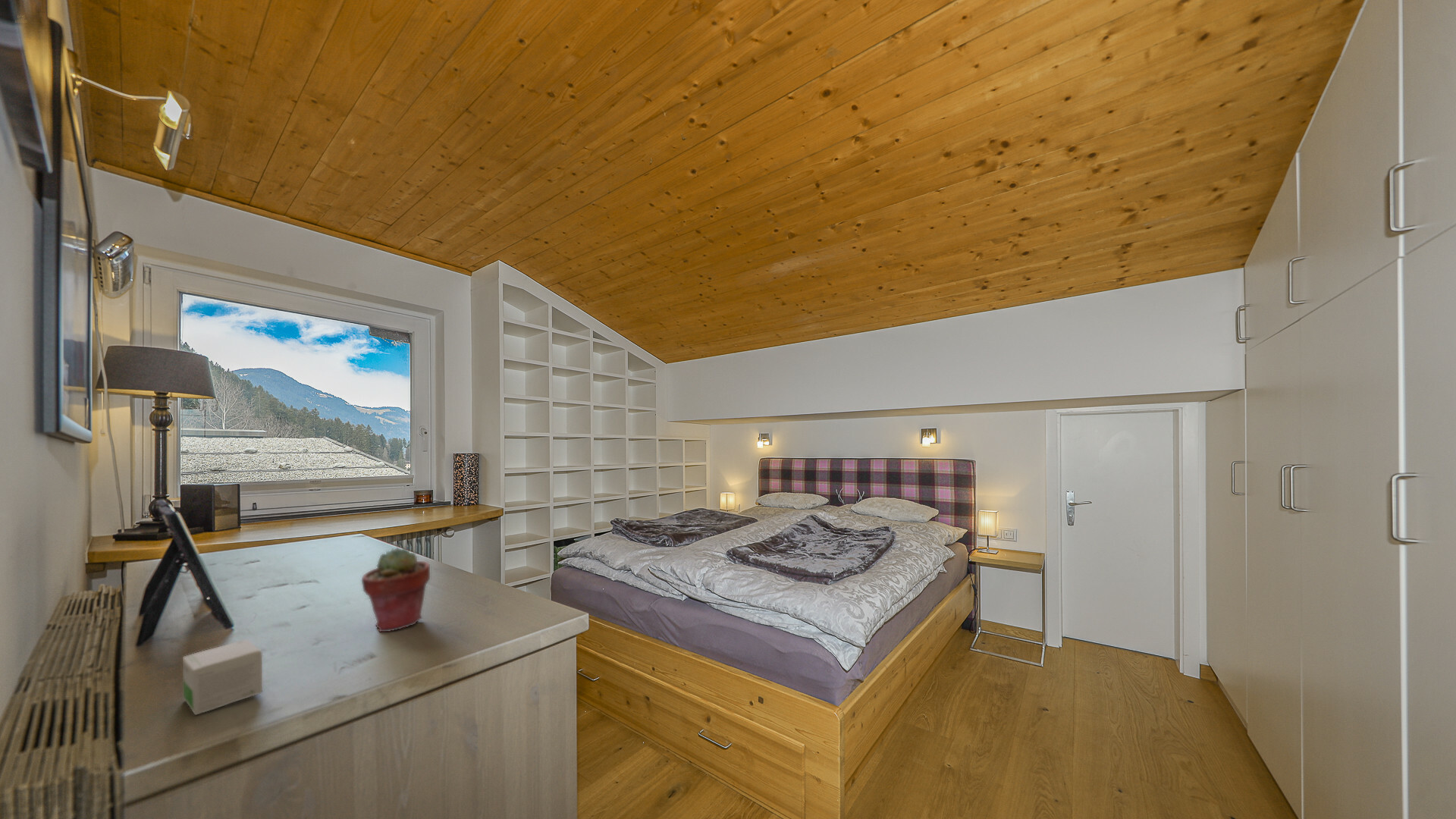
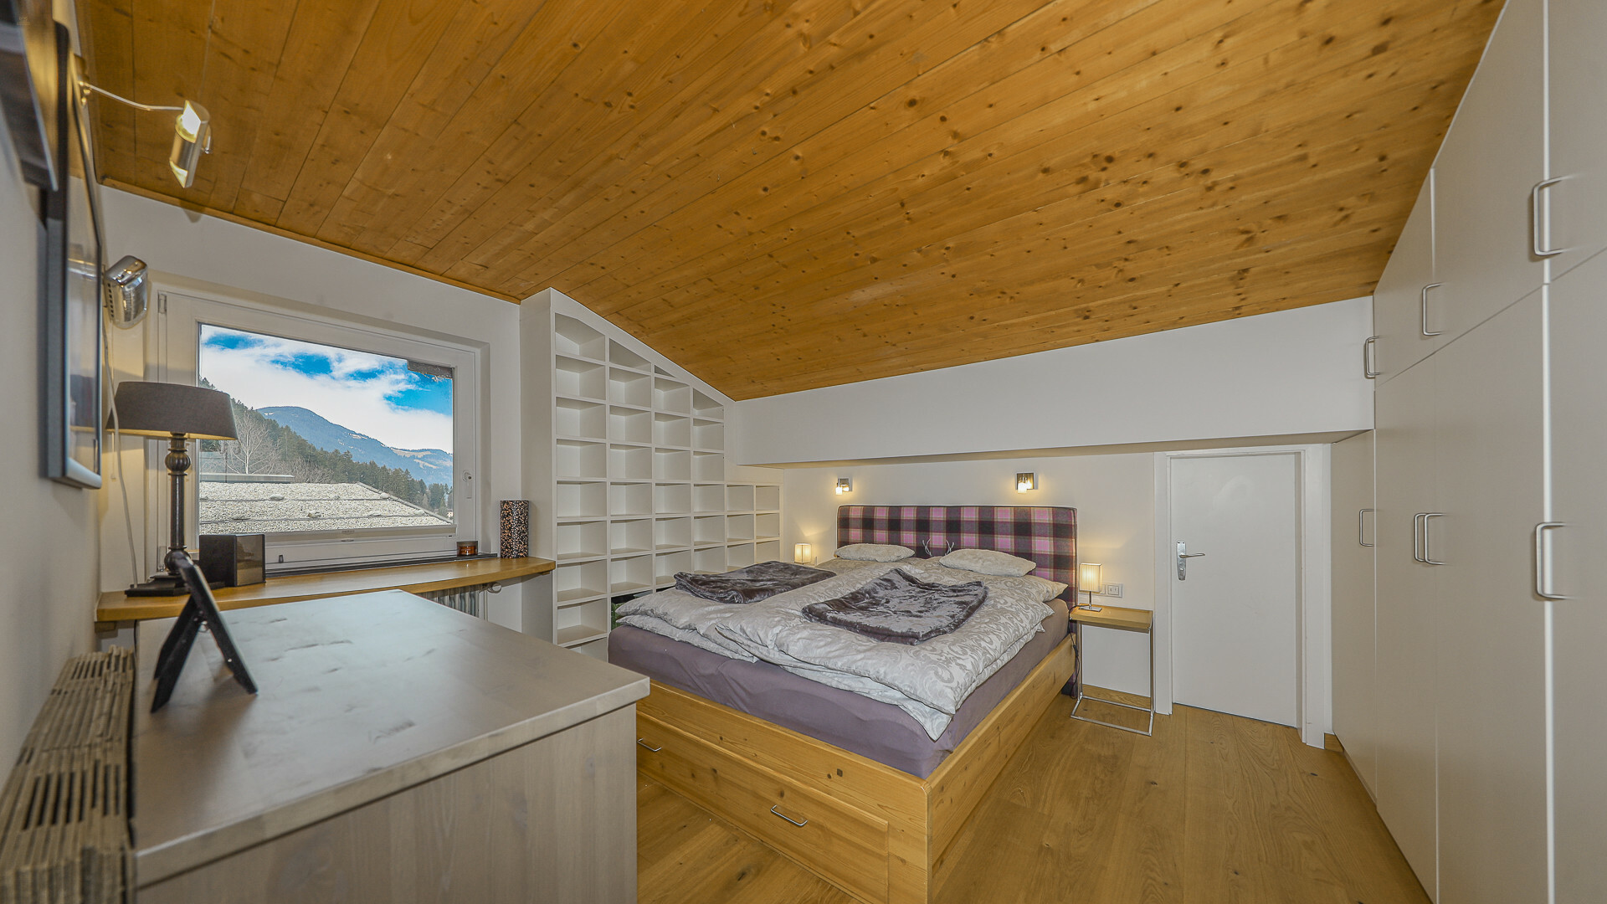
- potted succulent (397, 585)
- small box (223, 674)
